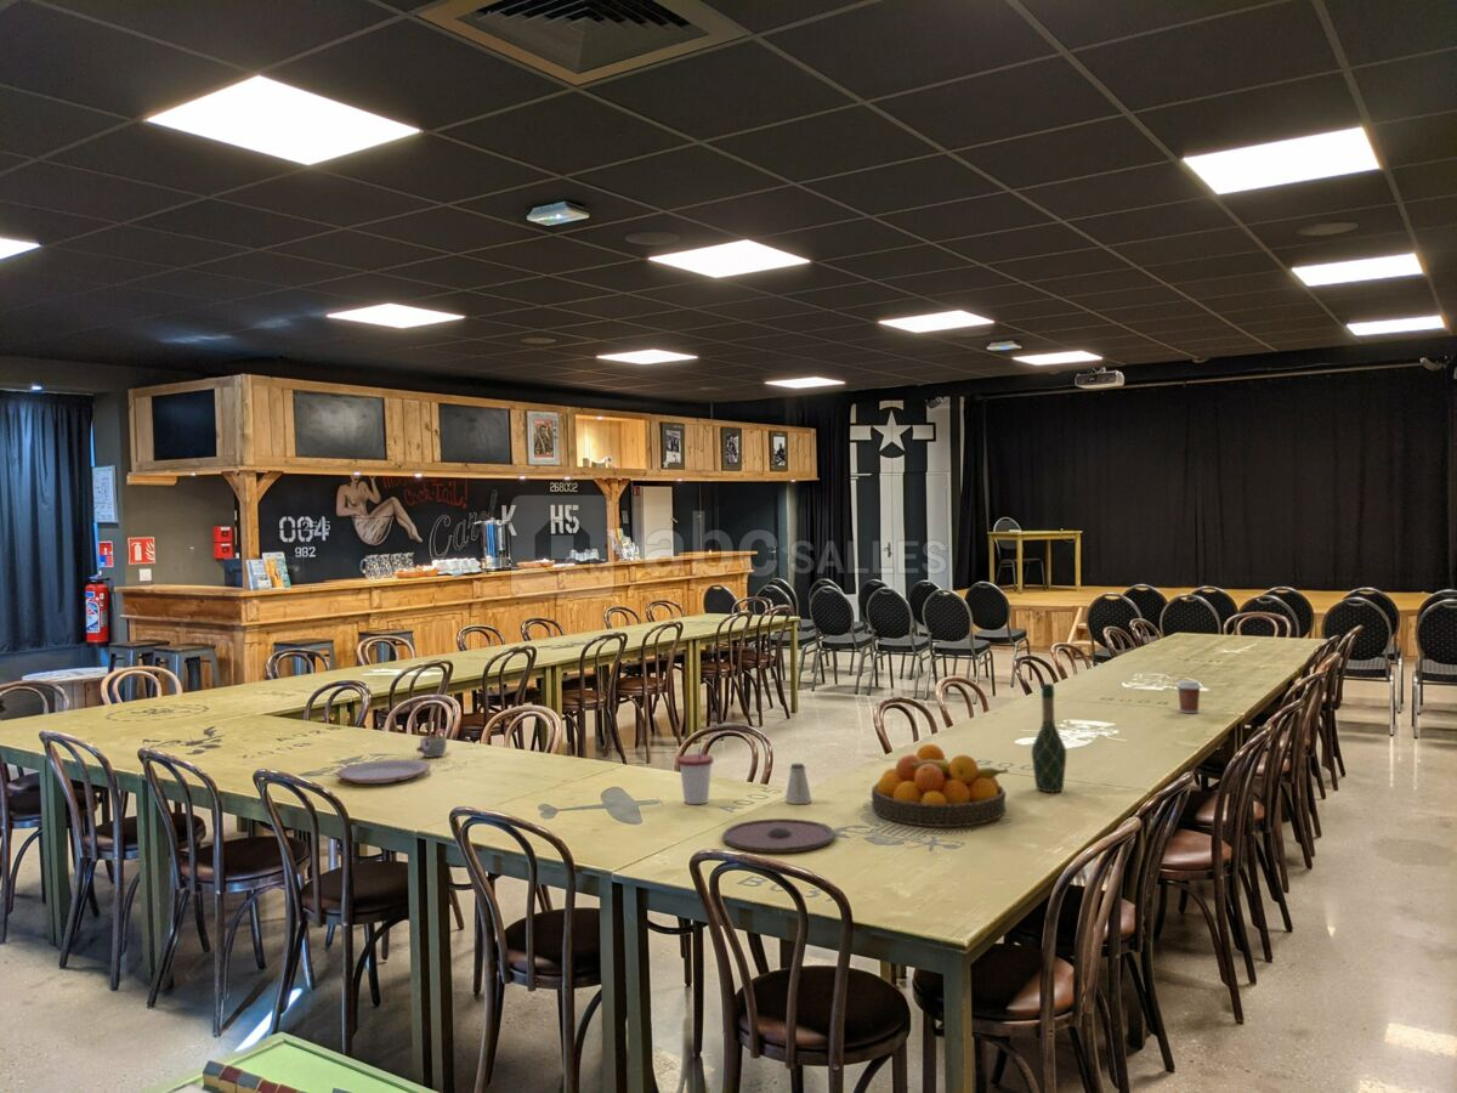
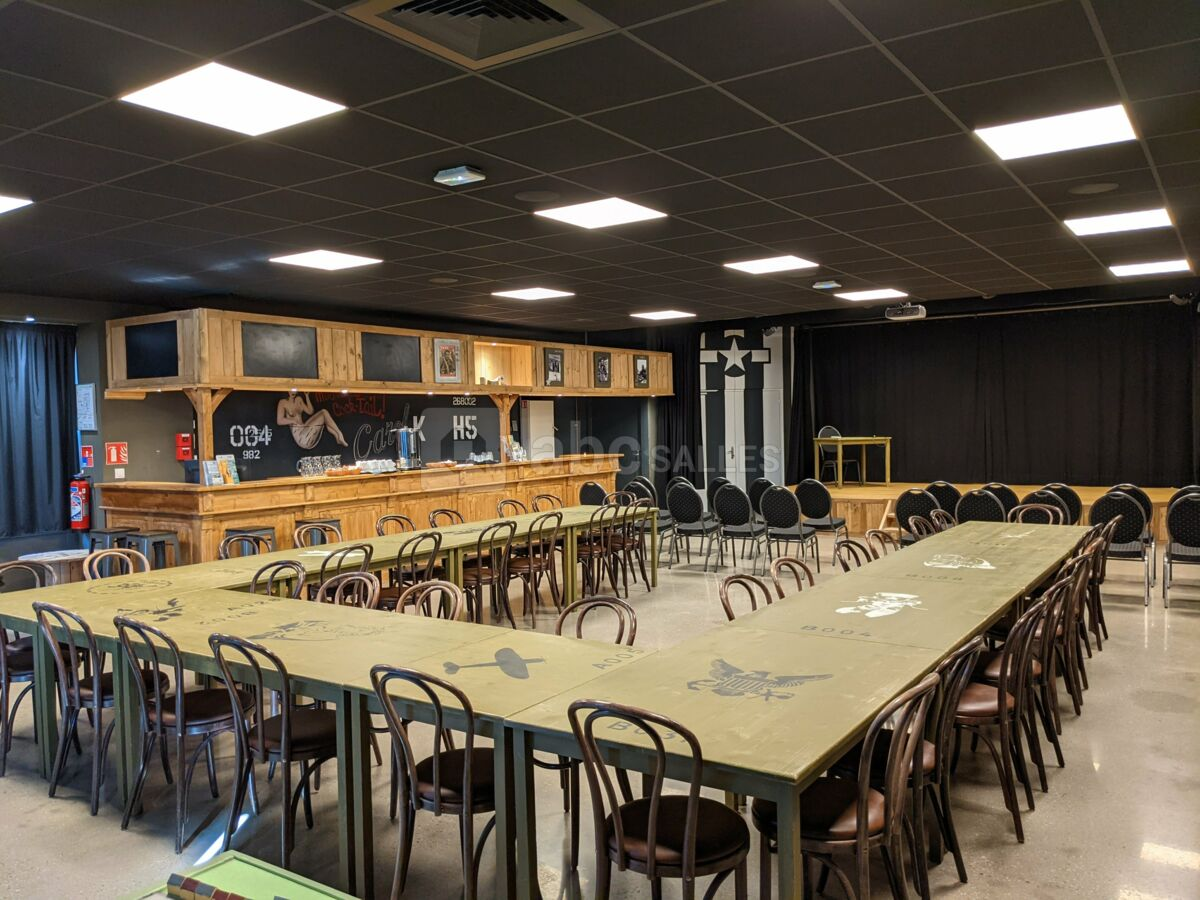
- cup (695, 774)
- mug (431, 742)
- wine bottle (1048, 736)
- saltshaker (798, 782)
- plate (384, 772)
- plate (778, 832)
- coffee cup (1189, 696)
- fruit bowl (937, 780)
